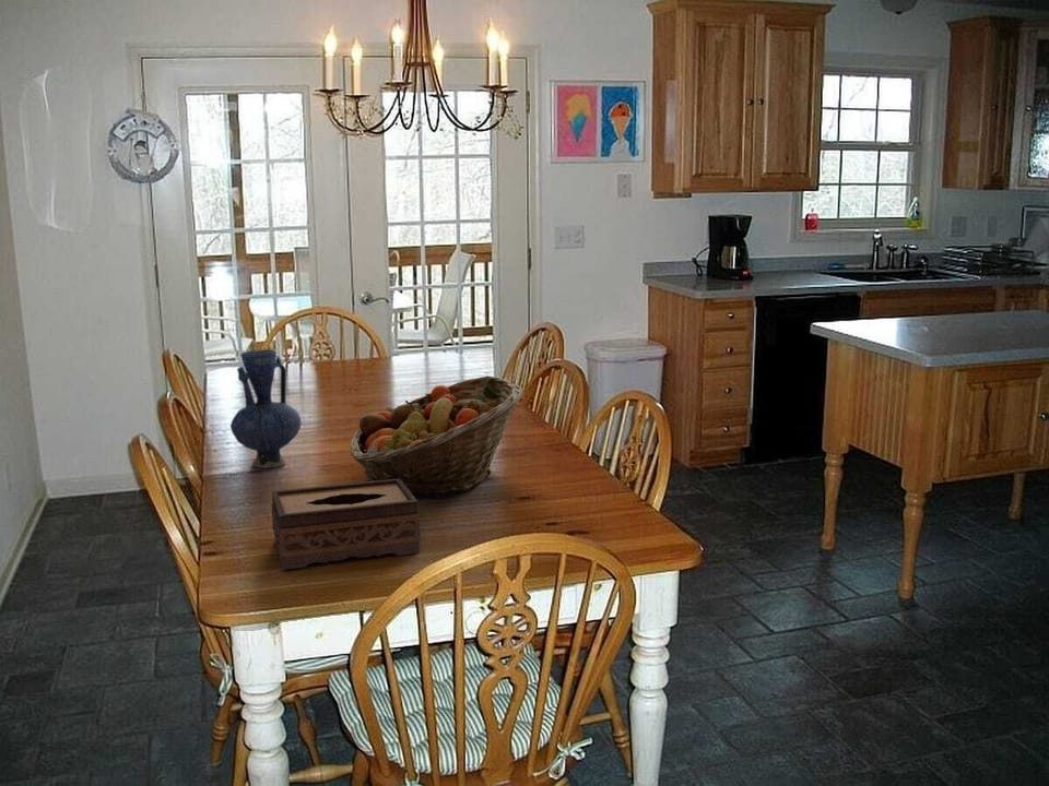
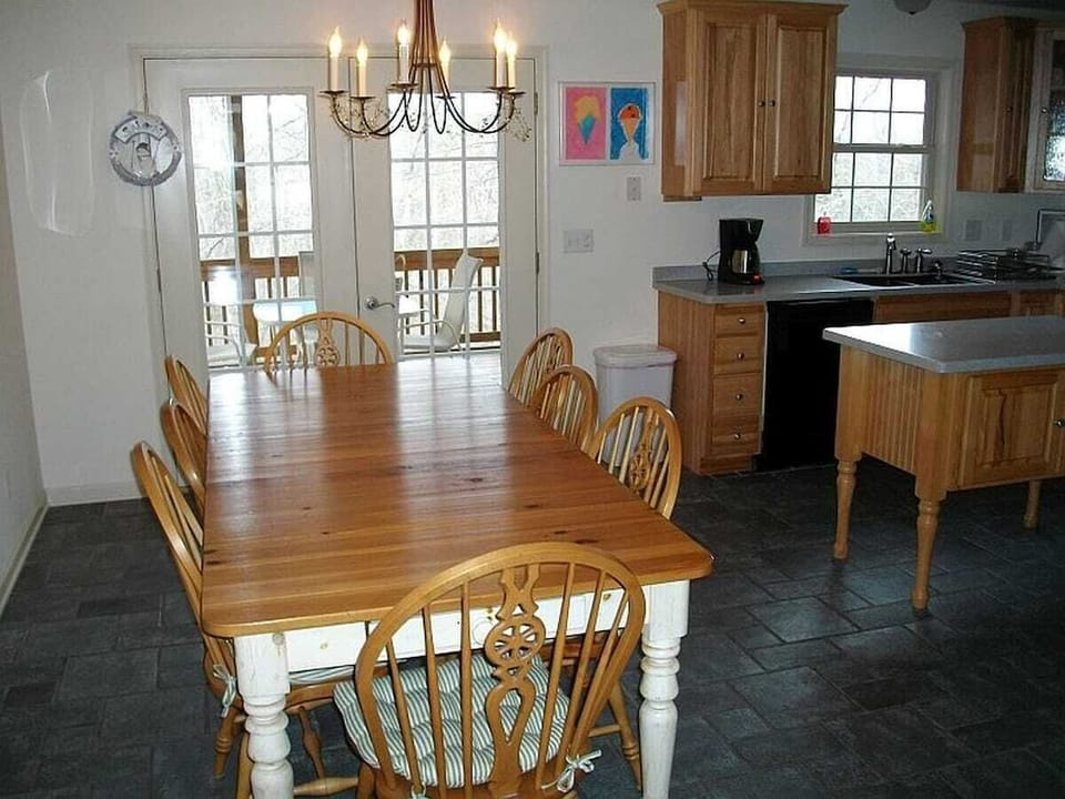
- fruit basket (436, 431)
- vase (266, 407)
- tissue box (344, 521)
